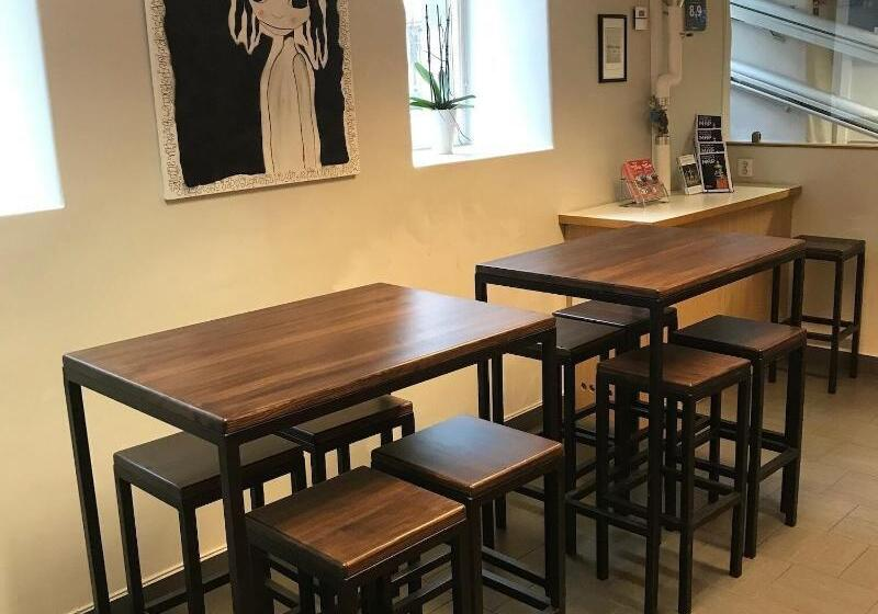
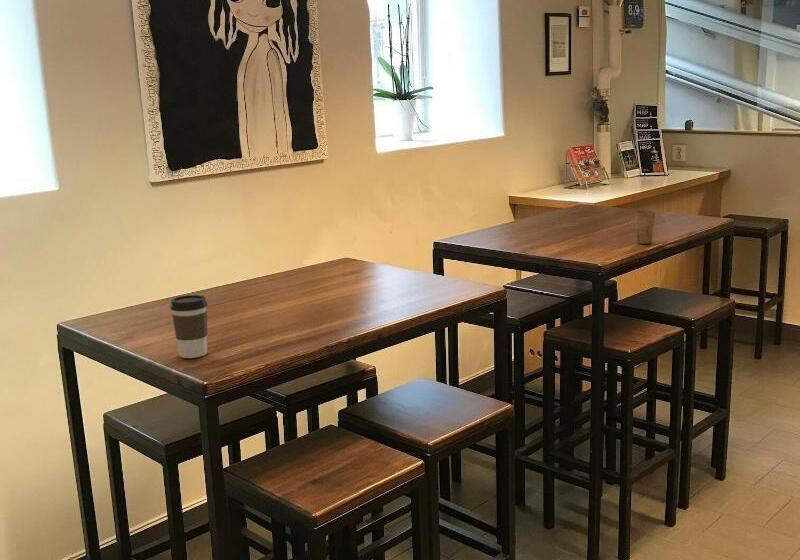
+ cup (644, 223)
+ coffee cup (190, 326)
